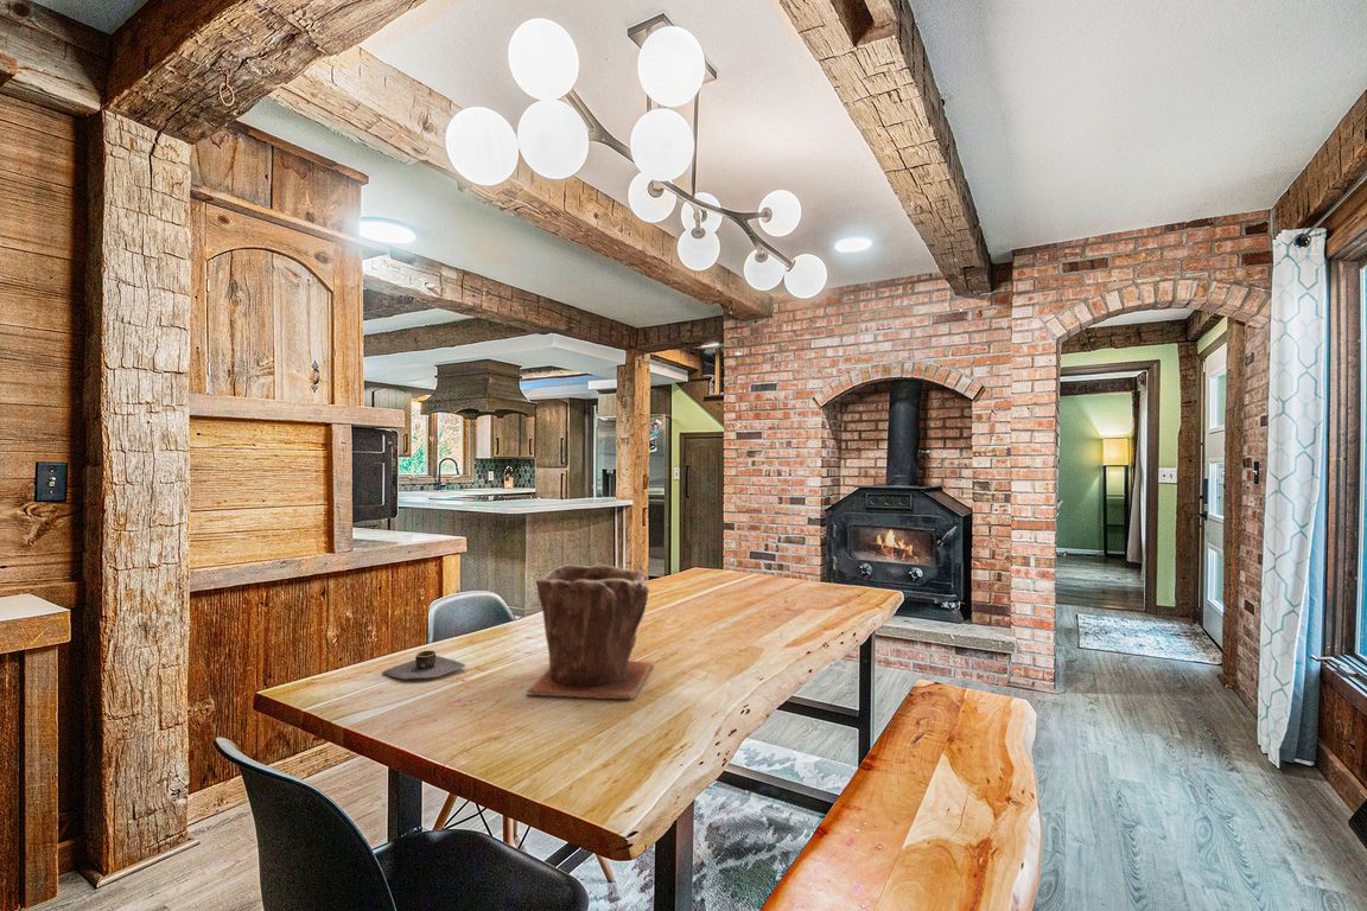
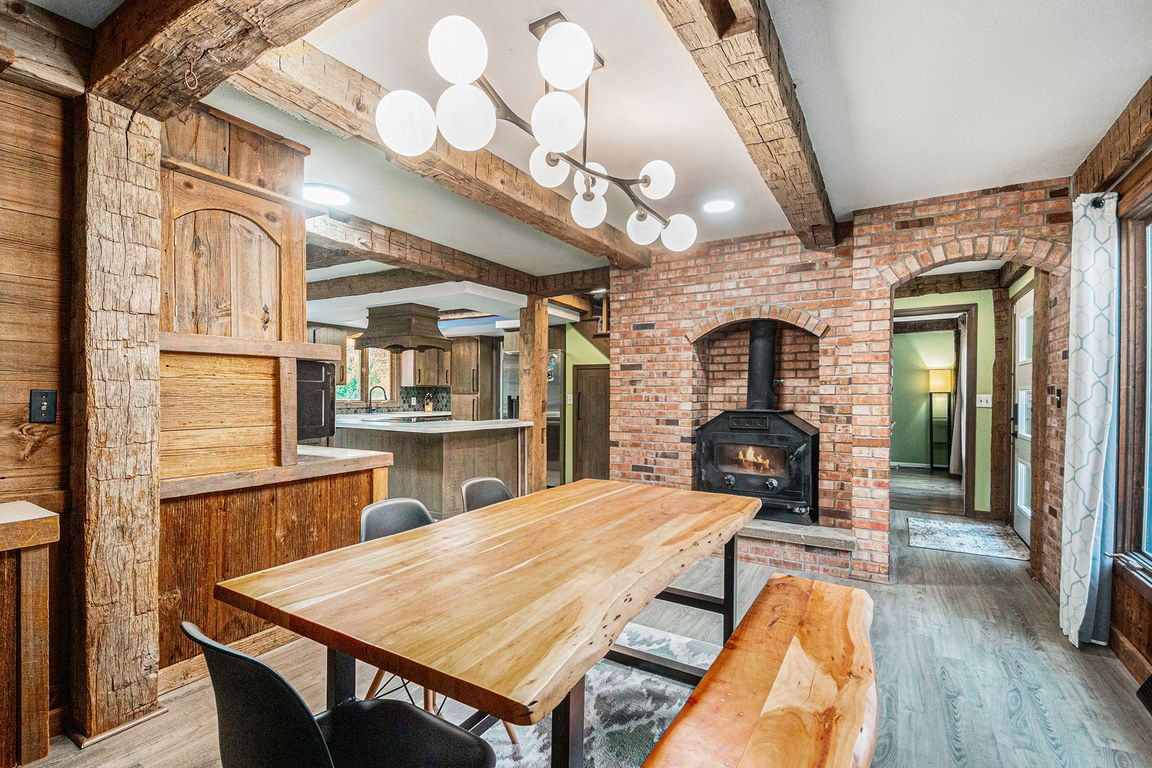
- plant pot (593, 624)
- bowl (426, 661)
